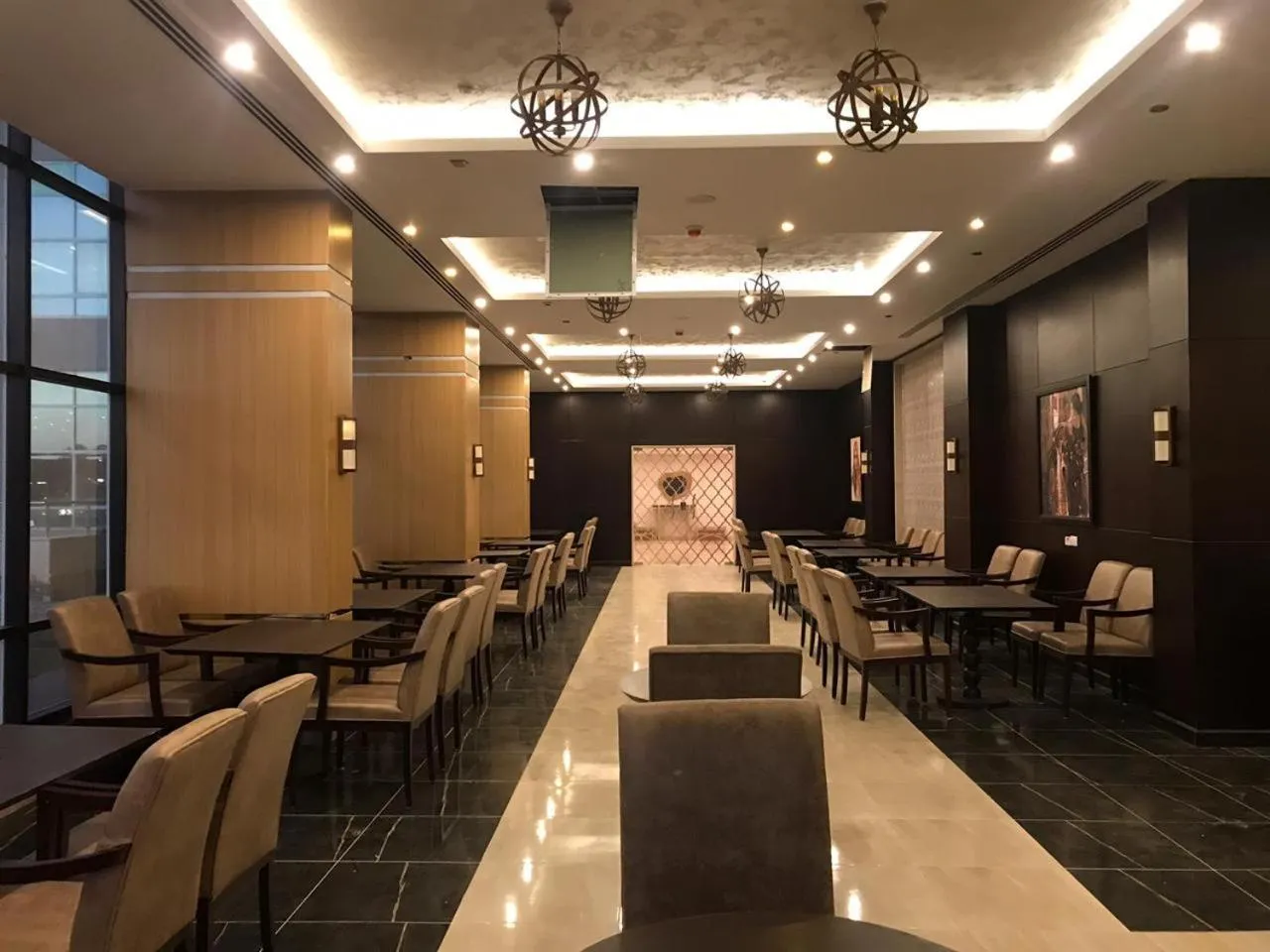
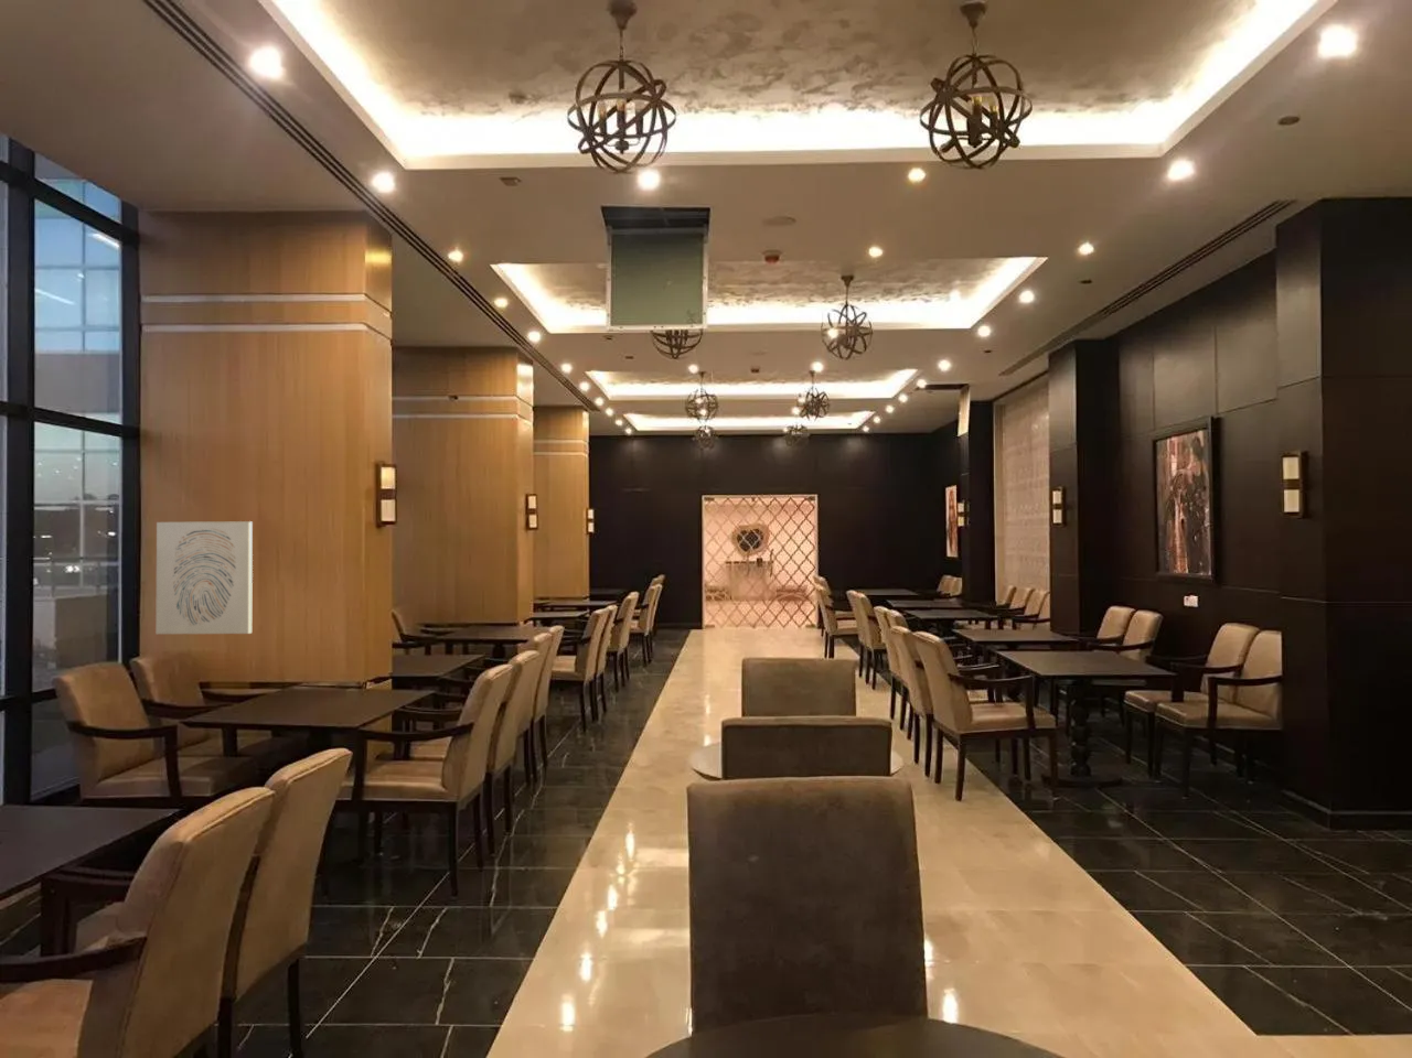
+ wall art (205, 578)
